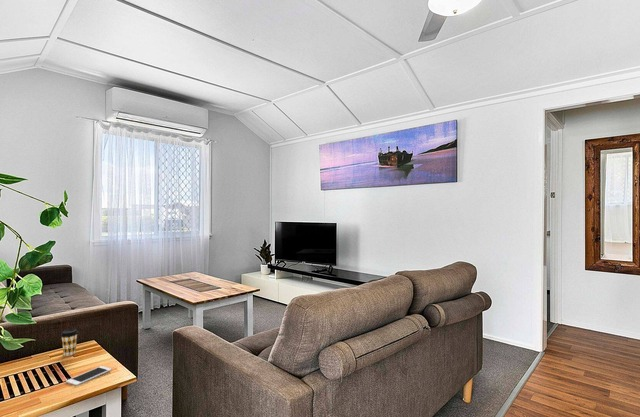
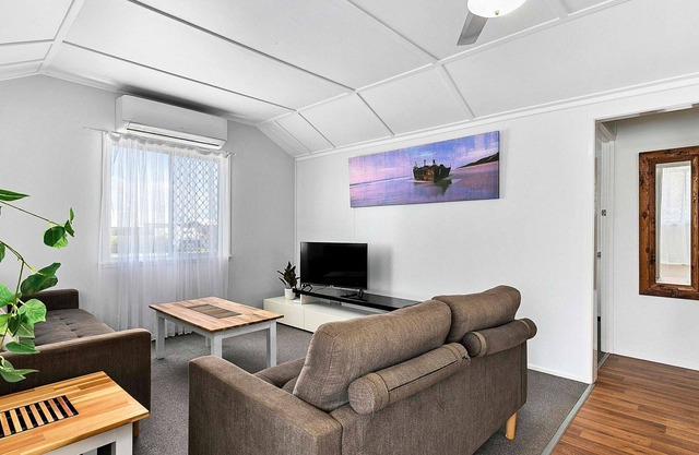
- cell phone (89, 375)
- coffee cup (69, 342)
